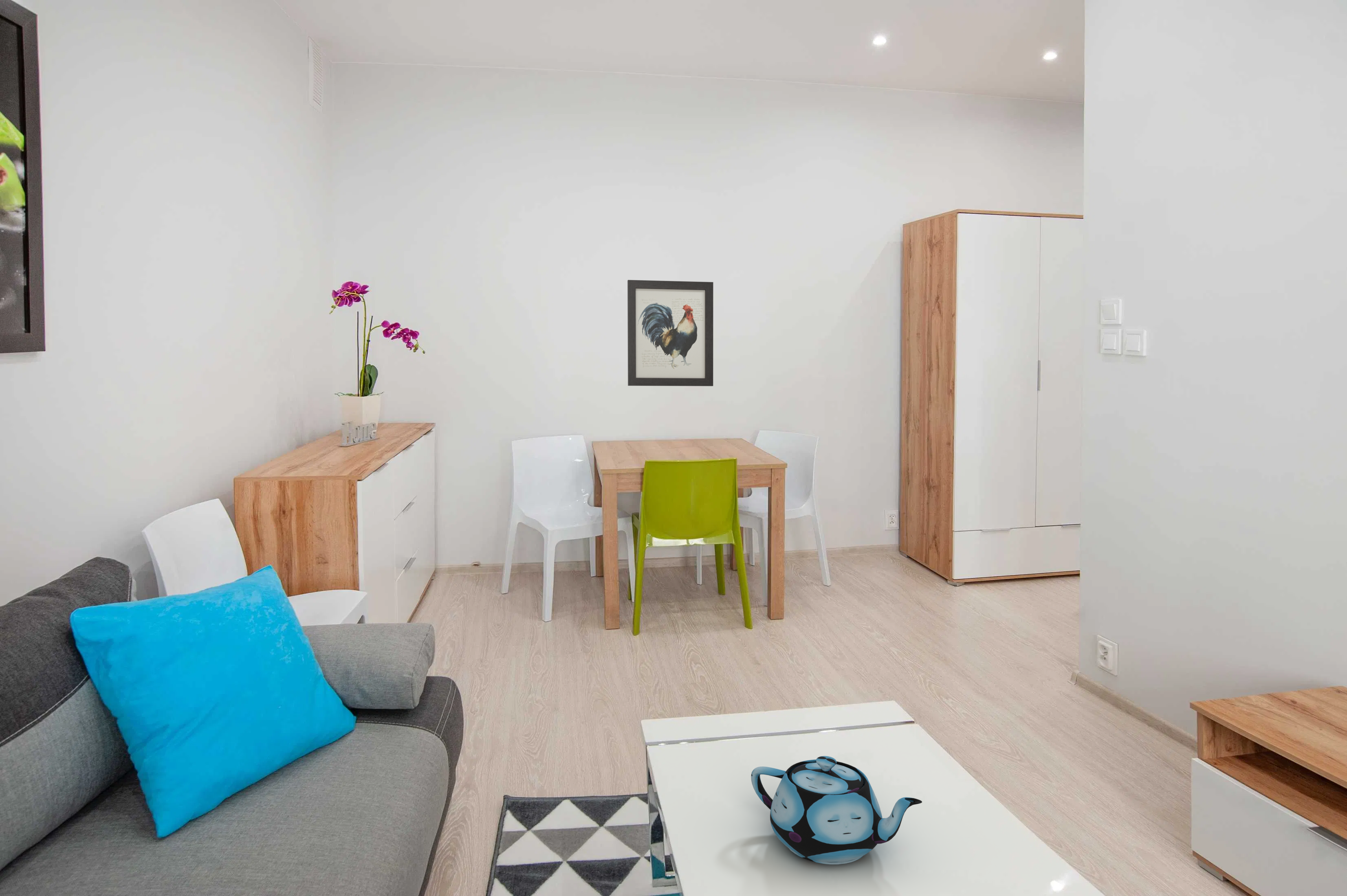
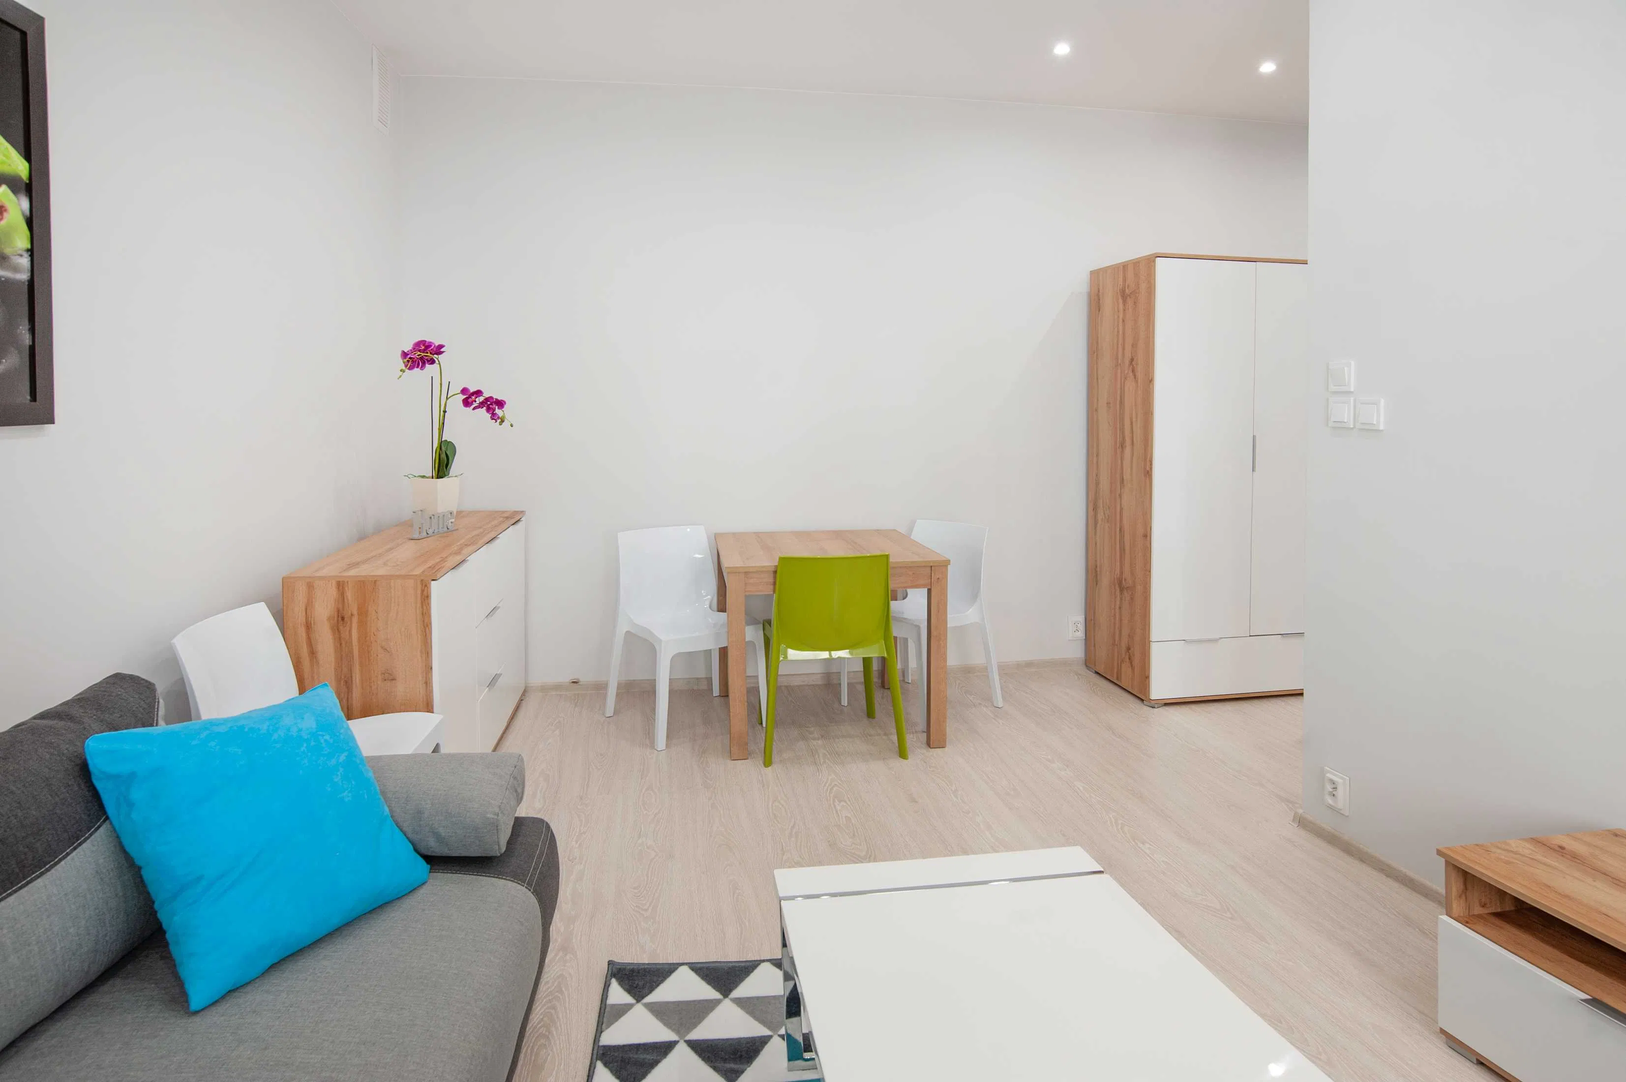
- teapot (832, 803)
- wall art (671, 334)
